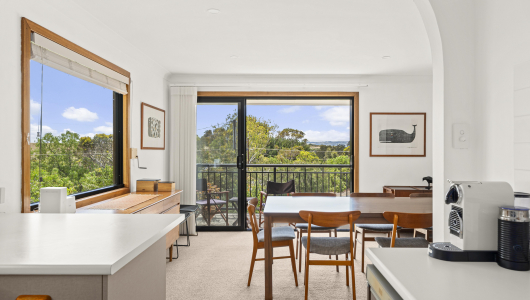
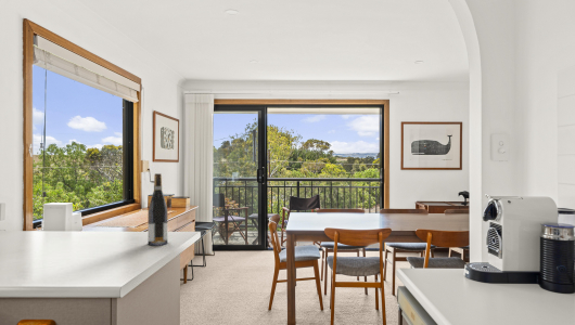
+ wine bottle (157, 208)
